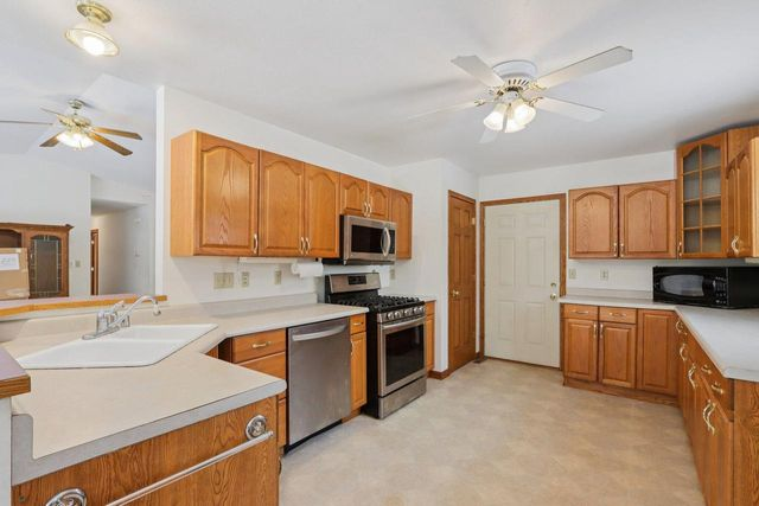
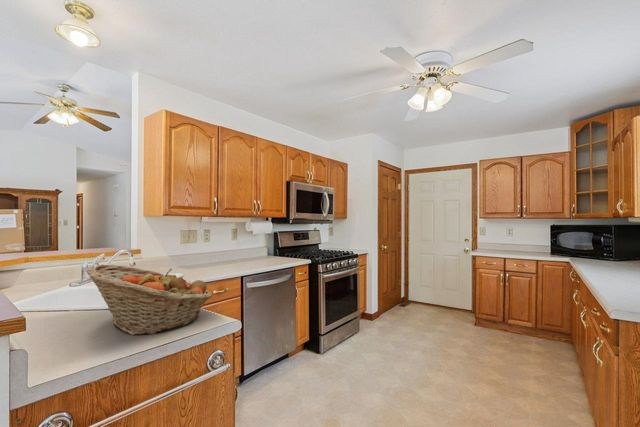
+ fruit basket (152, 291)
